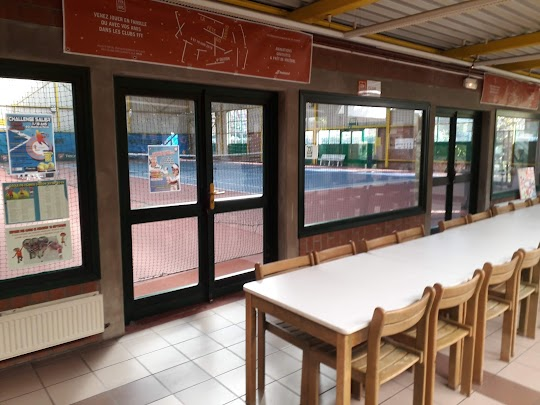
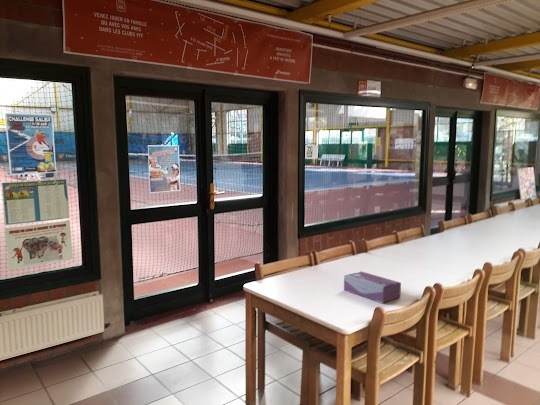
+ tissue box (371, 285)
